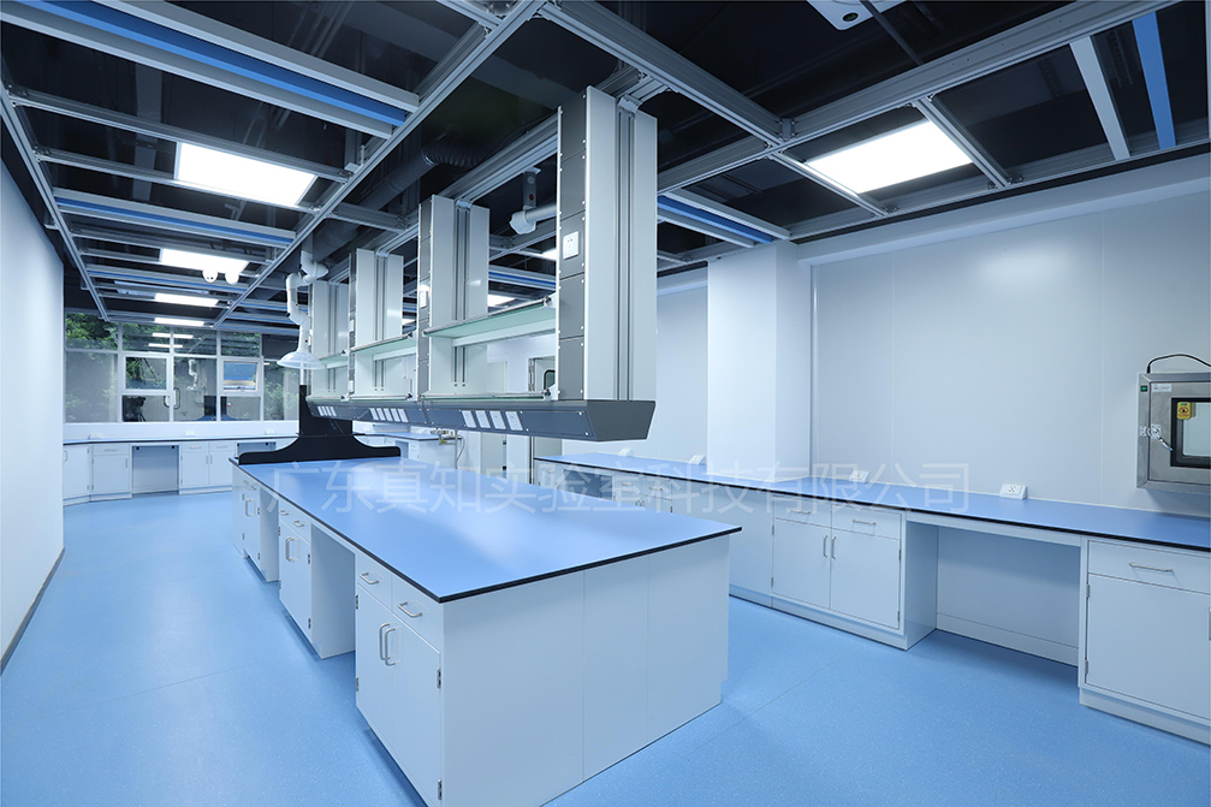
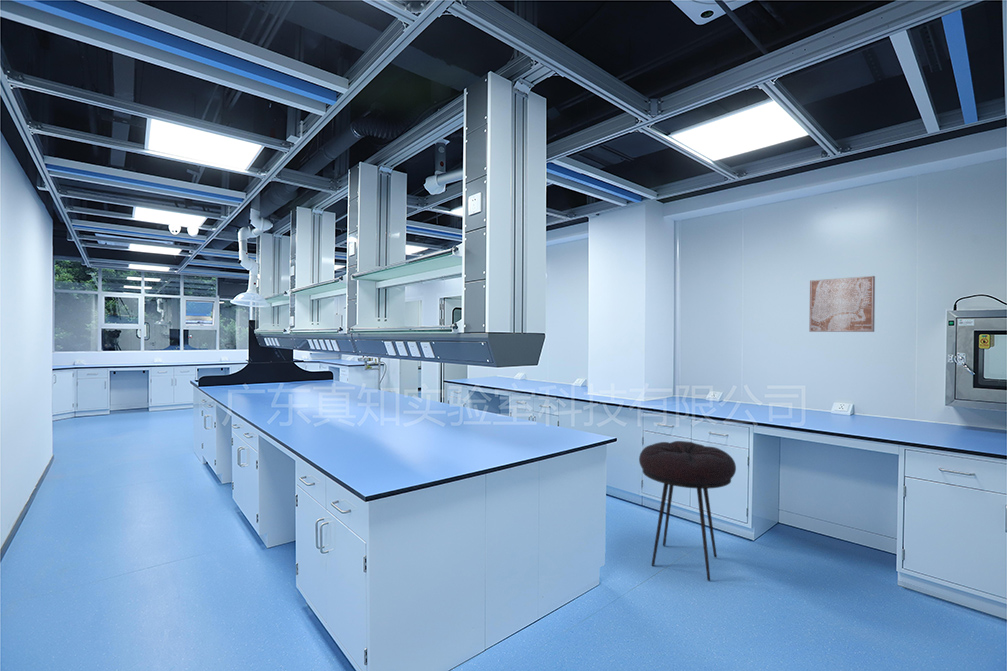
+ wall art (840, 305)
+ stool (698, 502)
